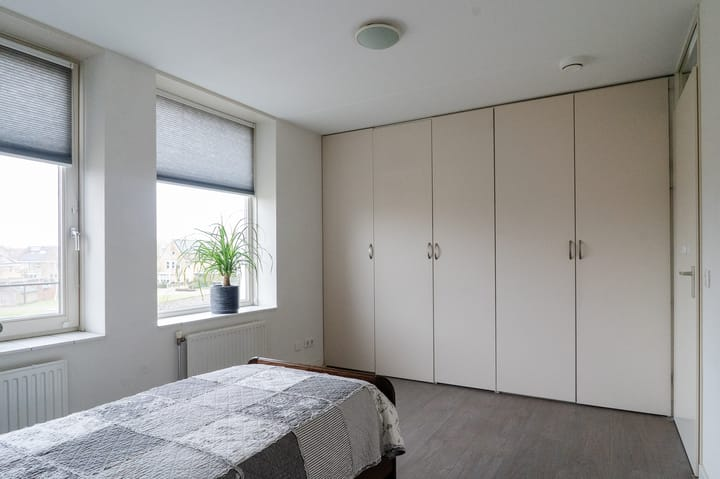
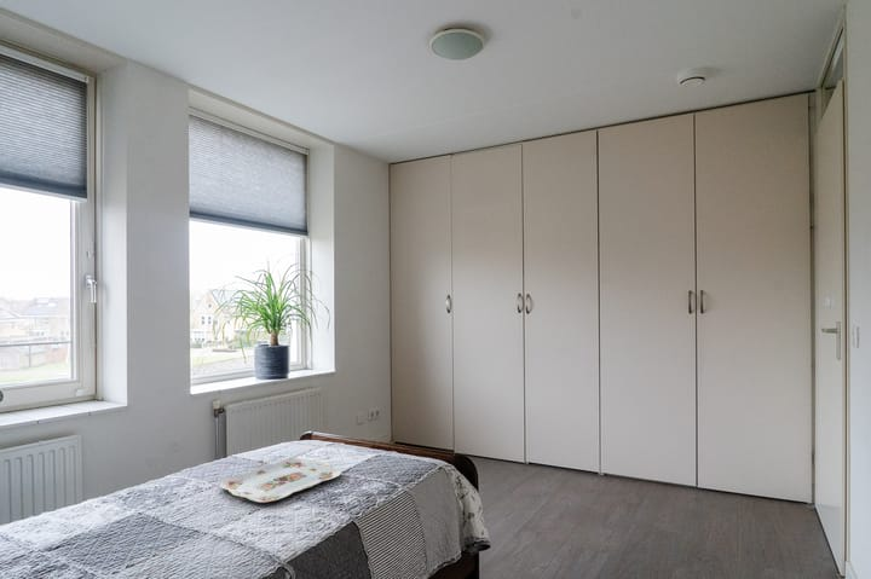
+ serving tray (282, 479)
